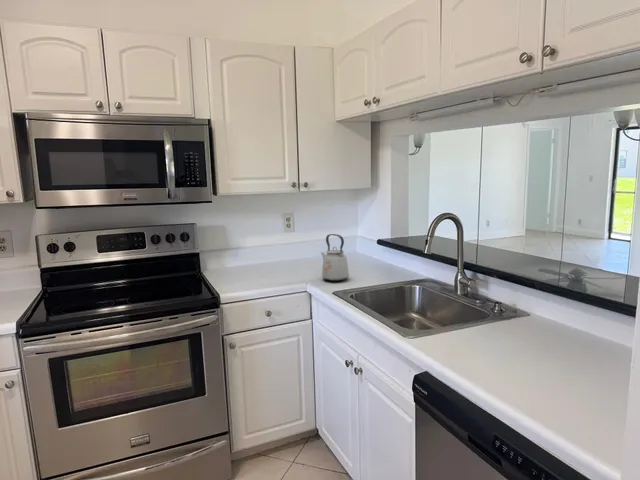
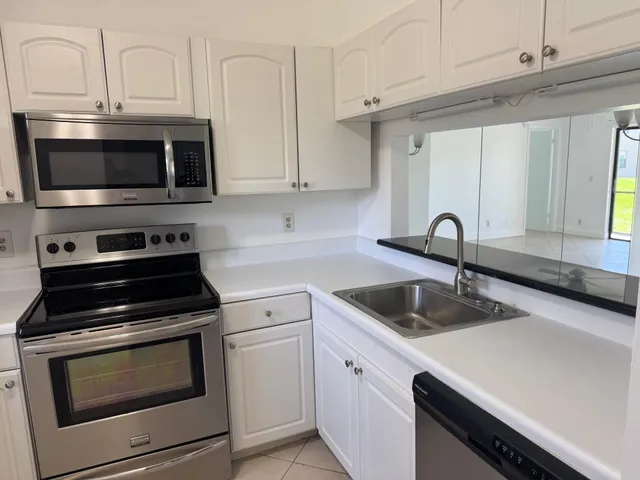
- kettle (331, 256)
